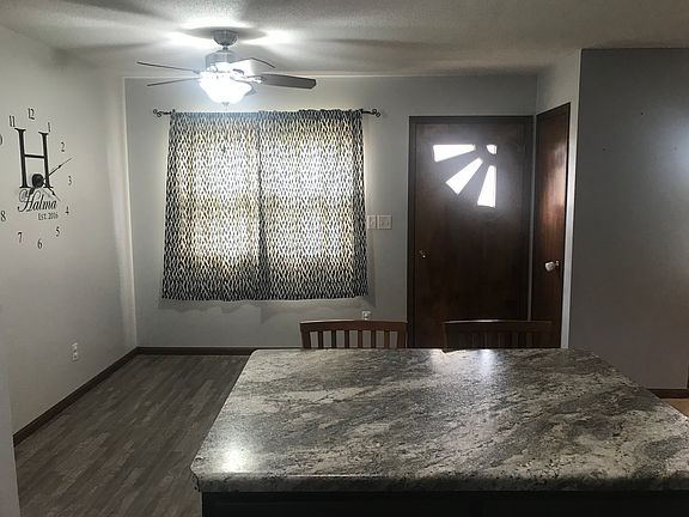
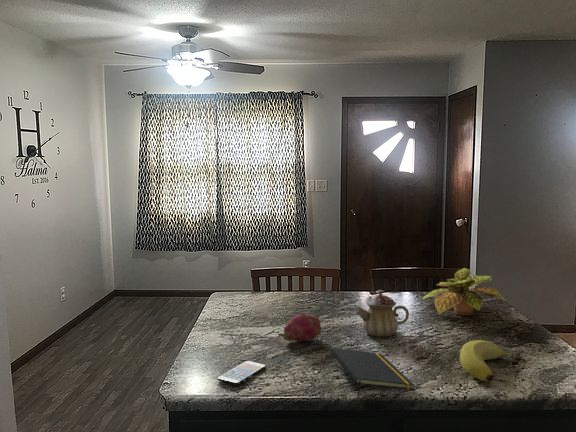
+ banana (494, 357)
+ plant (461, 290)
+ teapot (382, 310)
+ fruit (302, 326)
+ smartphone (242, 372)
+ notepad (369, 367)
